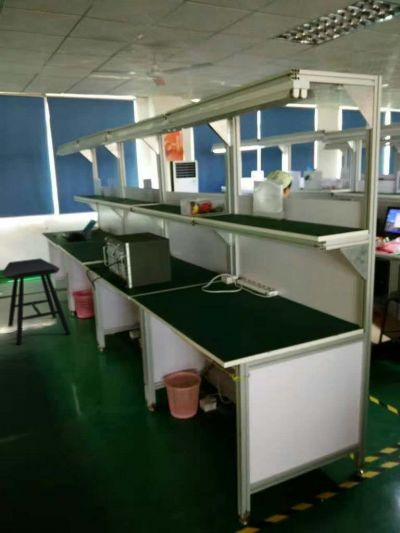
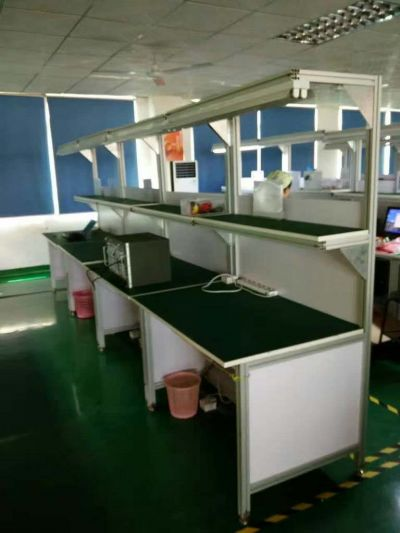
- stool (34, 301)
